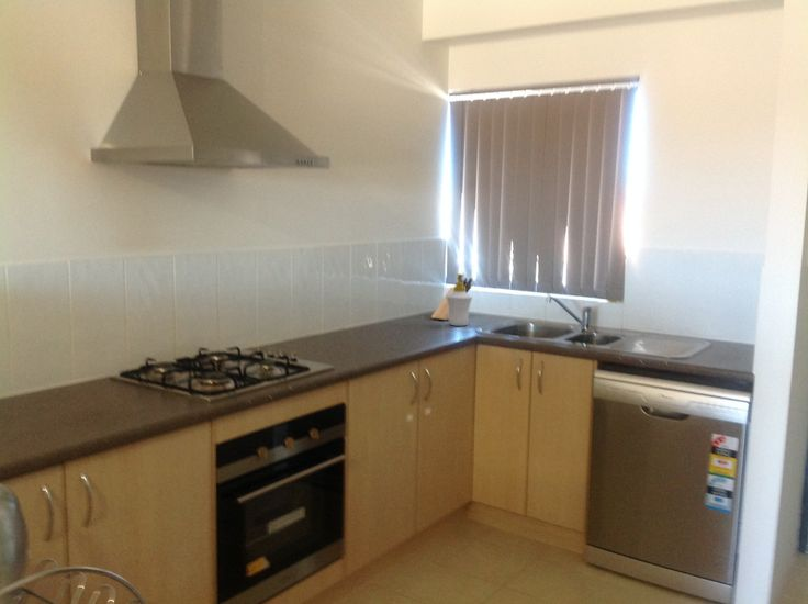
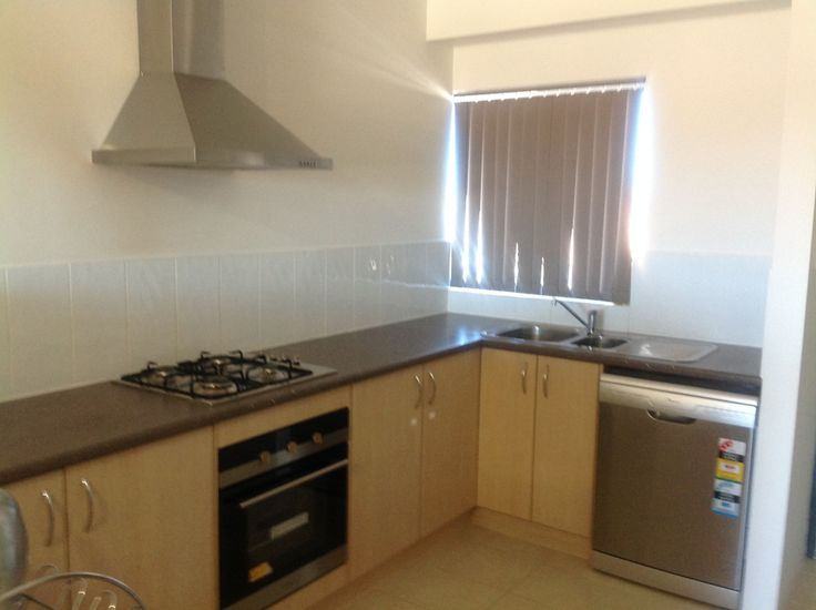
- soap bottle (459, 299)
- knife block (451, 292)
